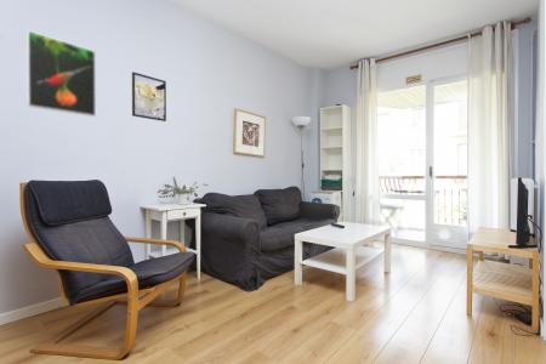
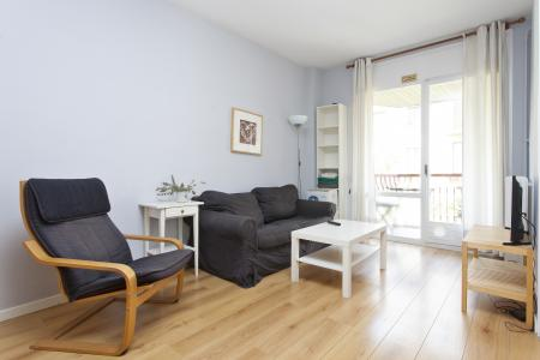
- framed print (63, 76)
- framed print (149, 97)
